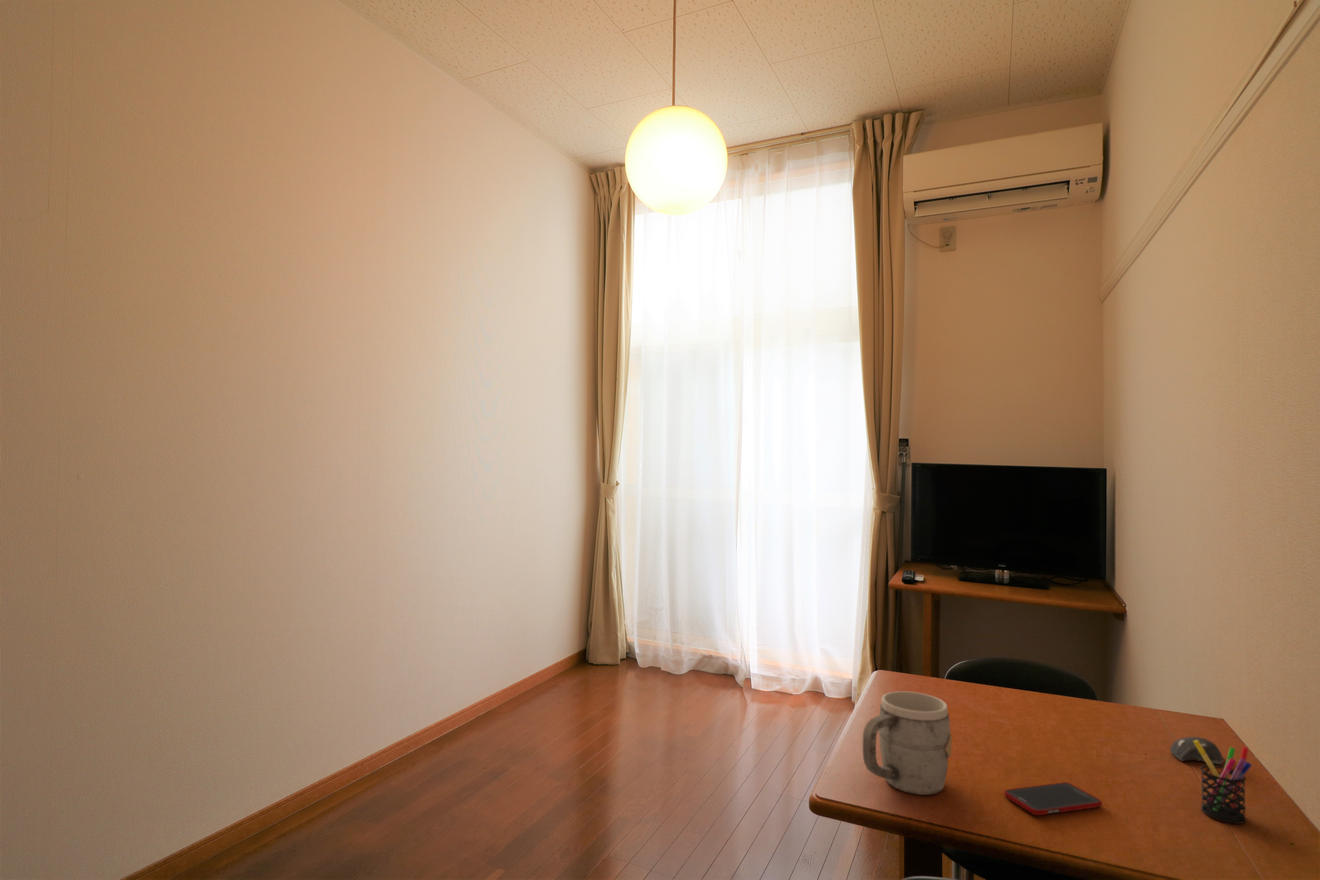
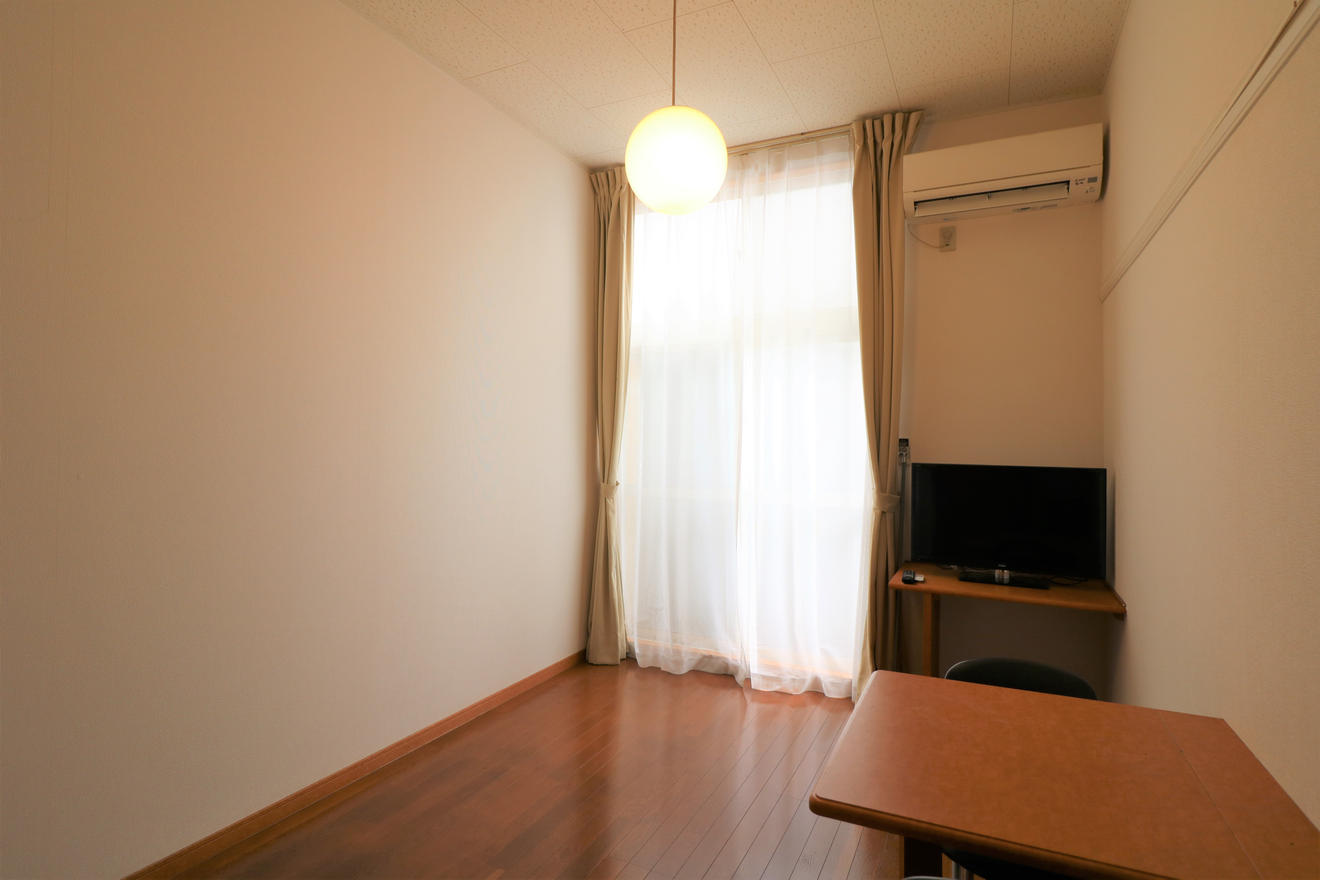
- pen holder (1227, 777)
- computer mouse (1197, 749)
- cell phone (1052, 798)
- mug (903, 744)
